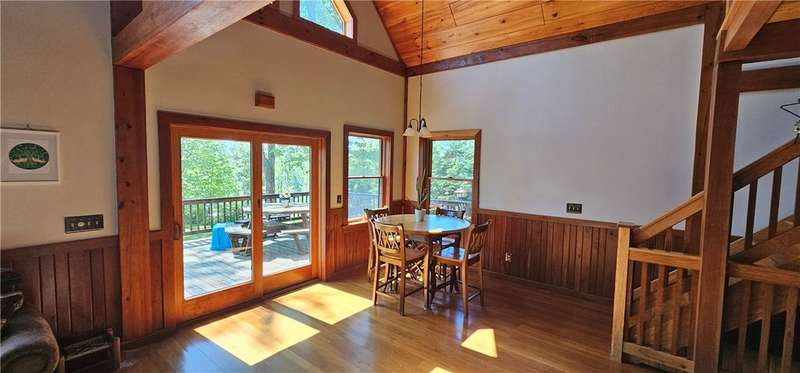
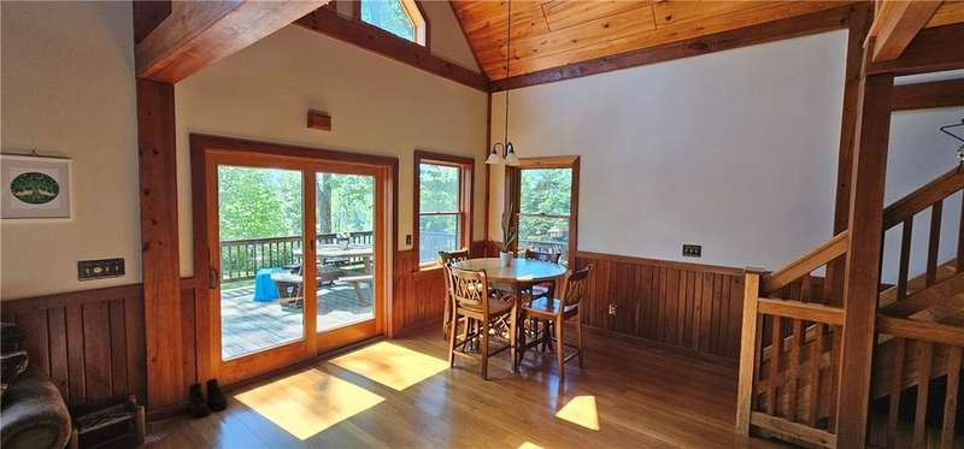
+ boots (207, 395)
